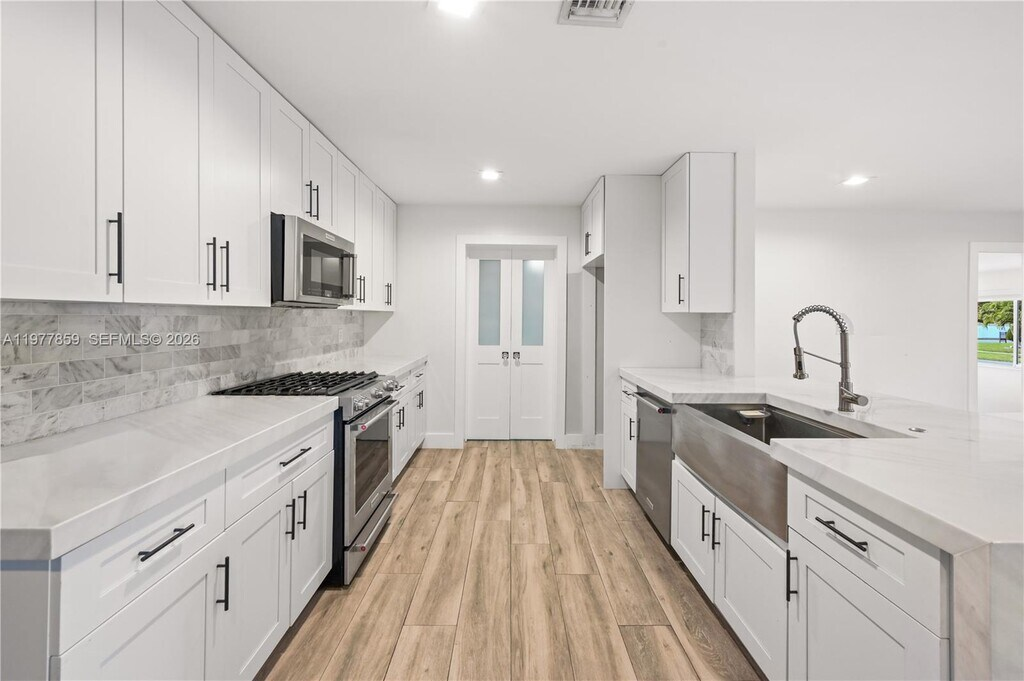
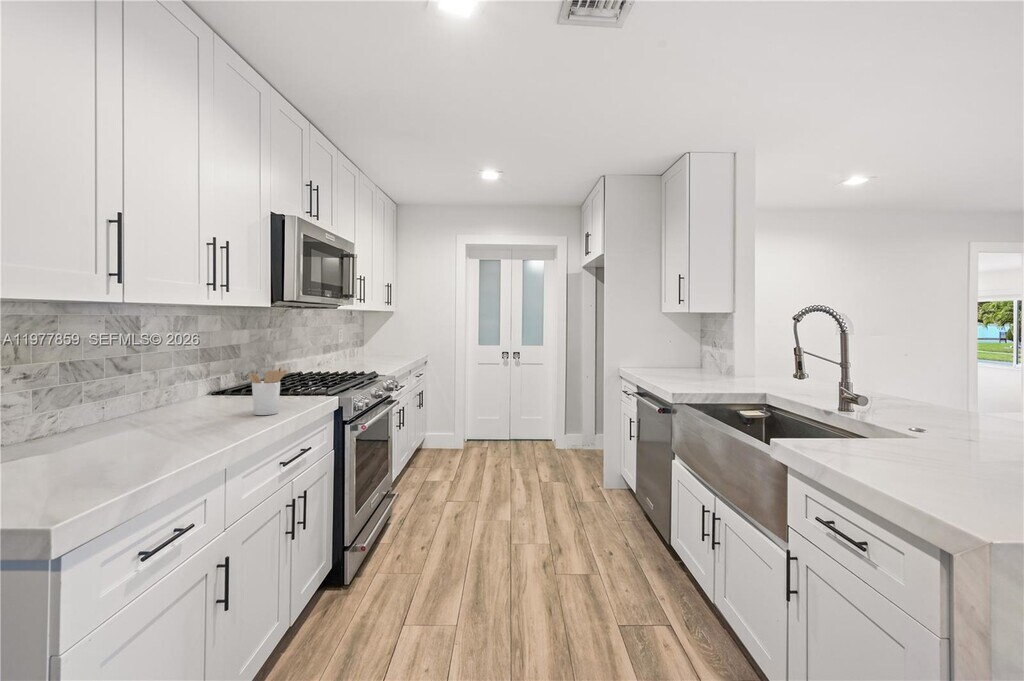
+ utensil holder (269, 390)
